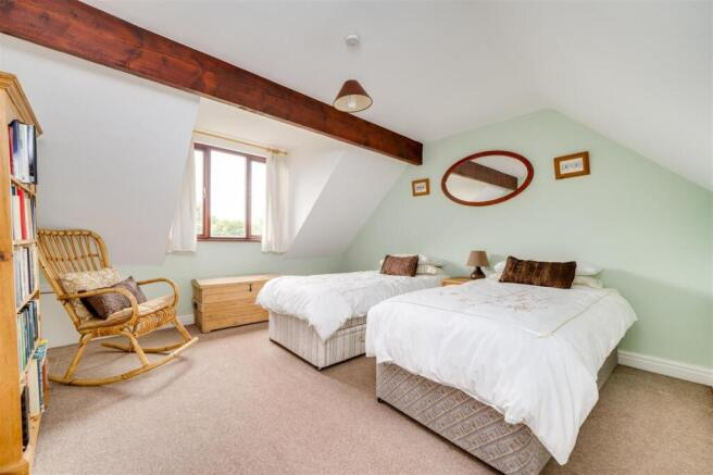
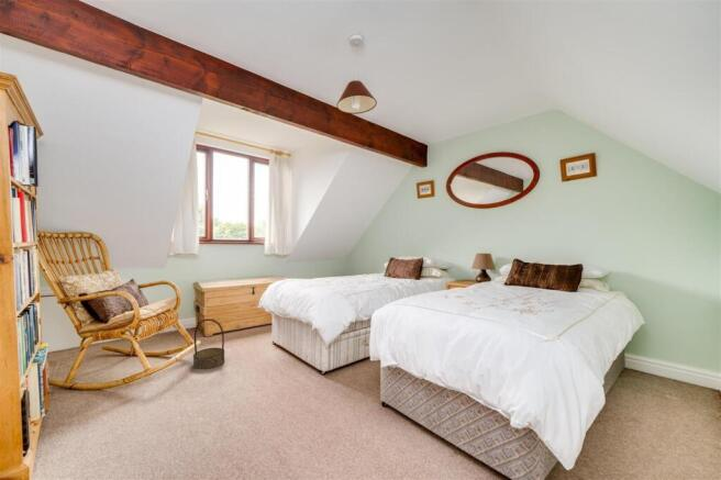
+ basket (209, 348)
